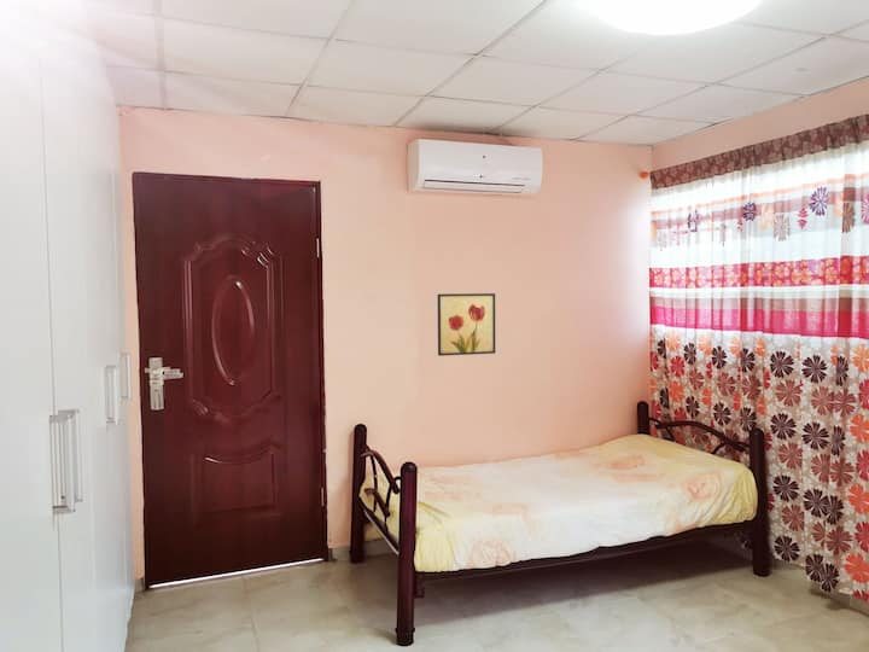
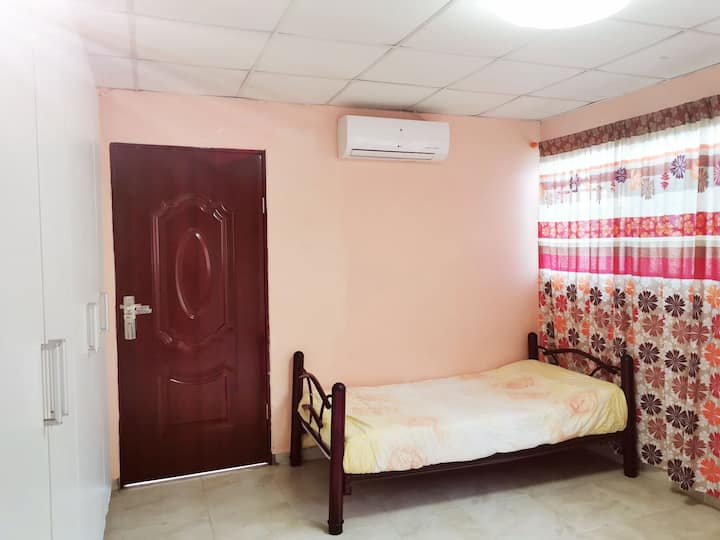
- wall art (466, 324)
